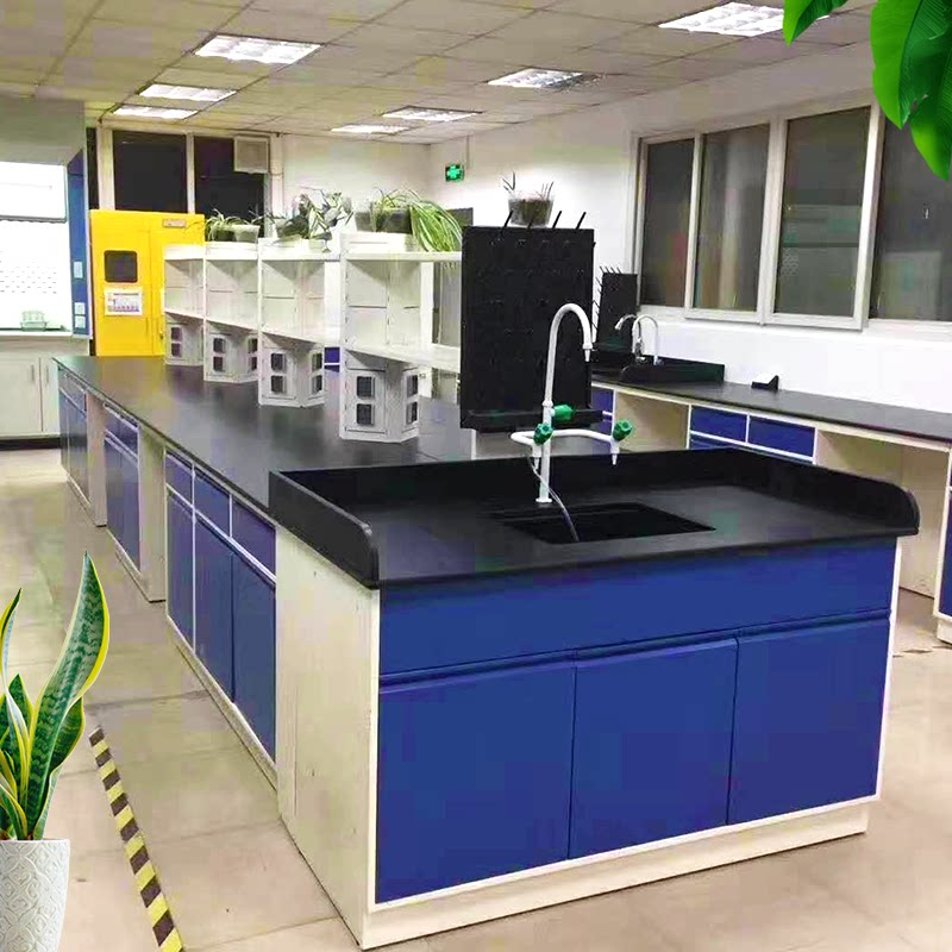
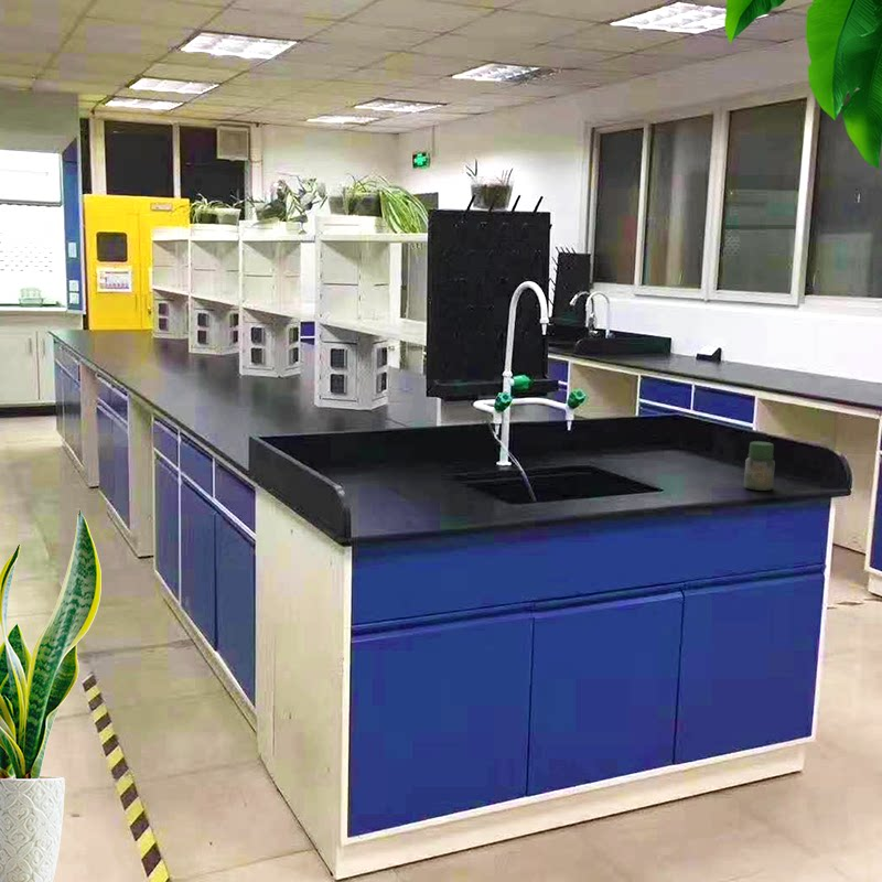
+ jar (760, 465)
